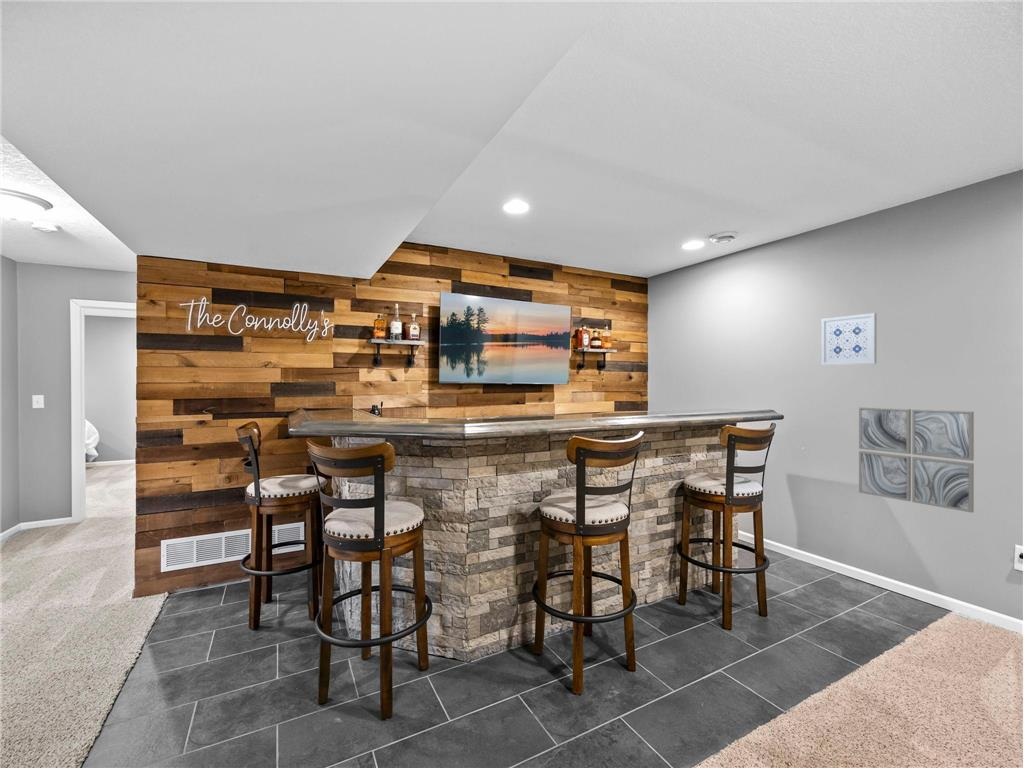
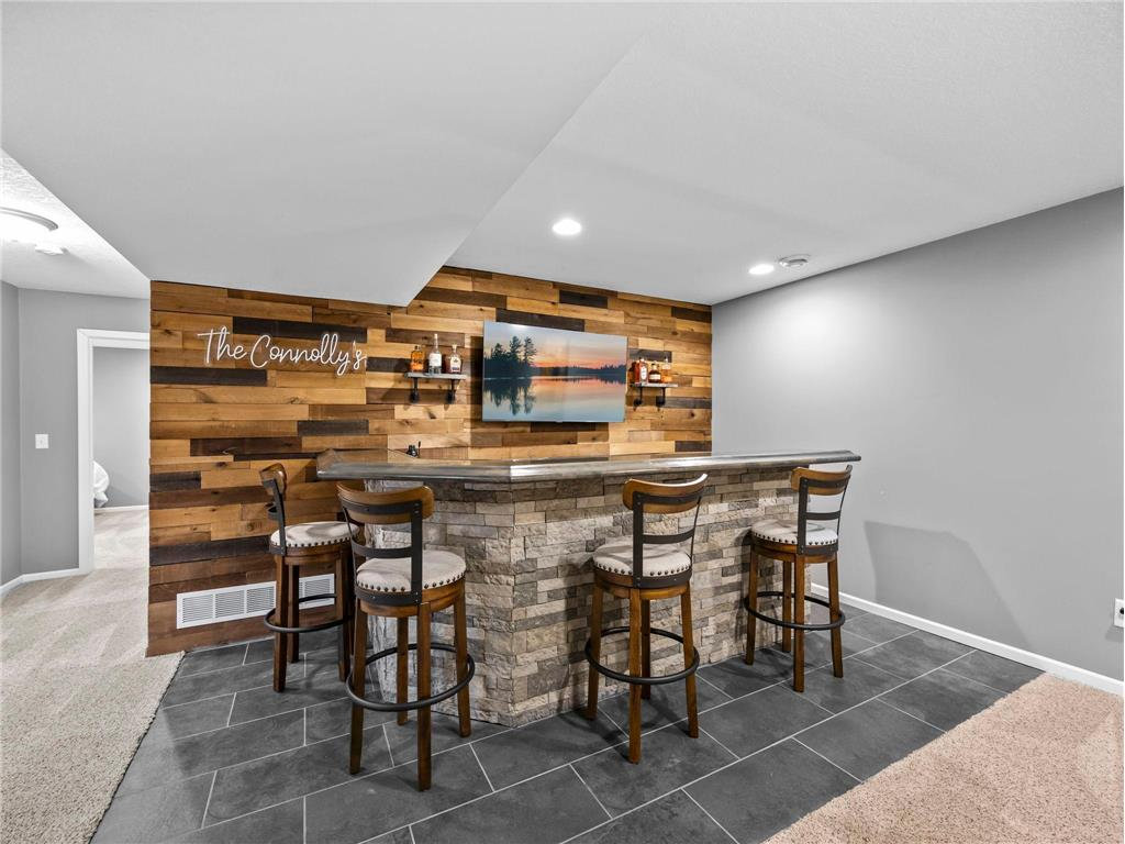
- wall art (910, 456)
- wall art (847, 340)
